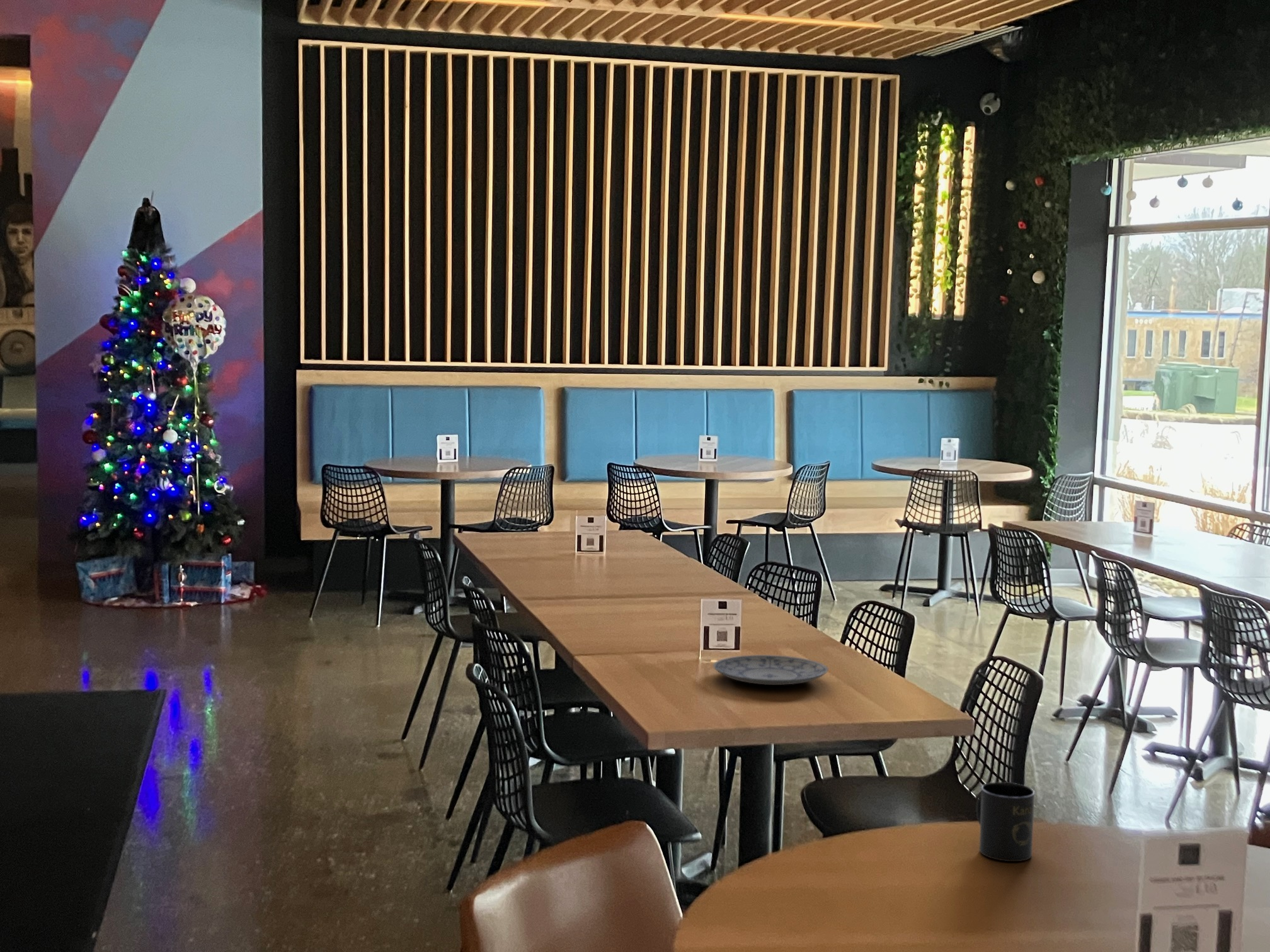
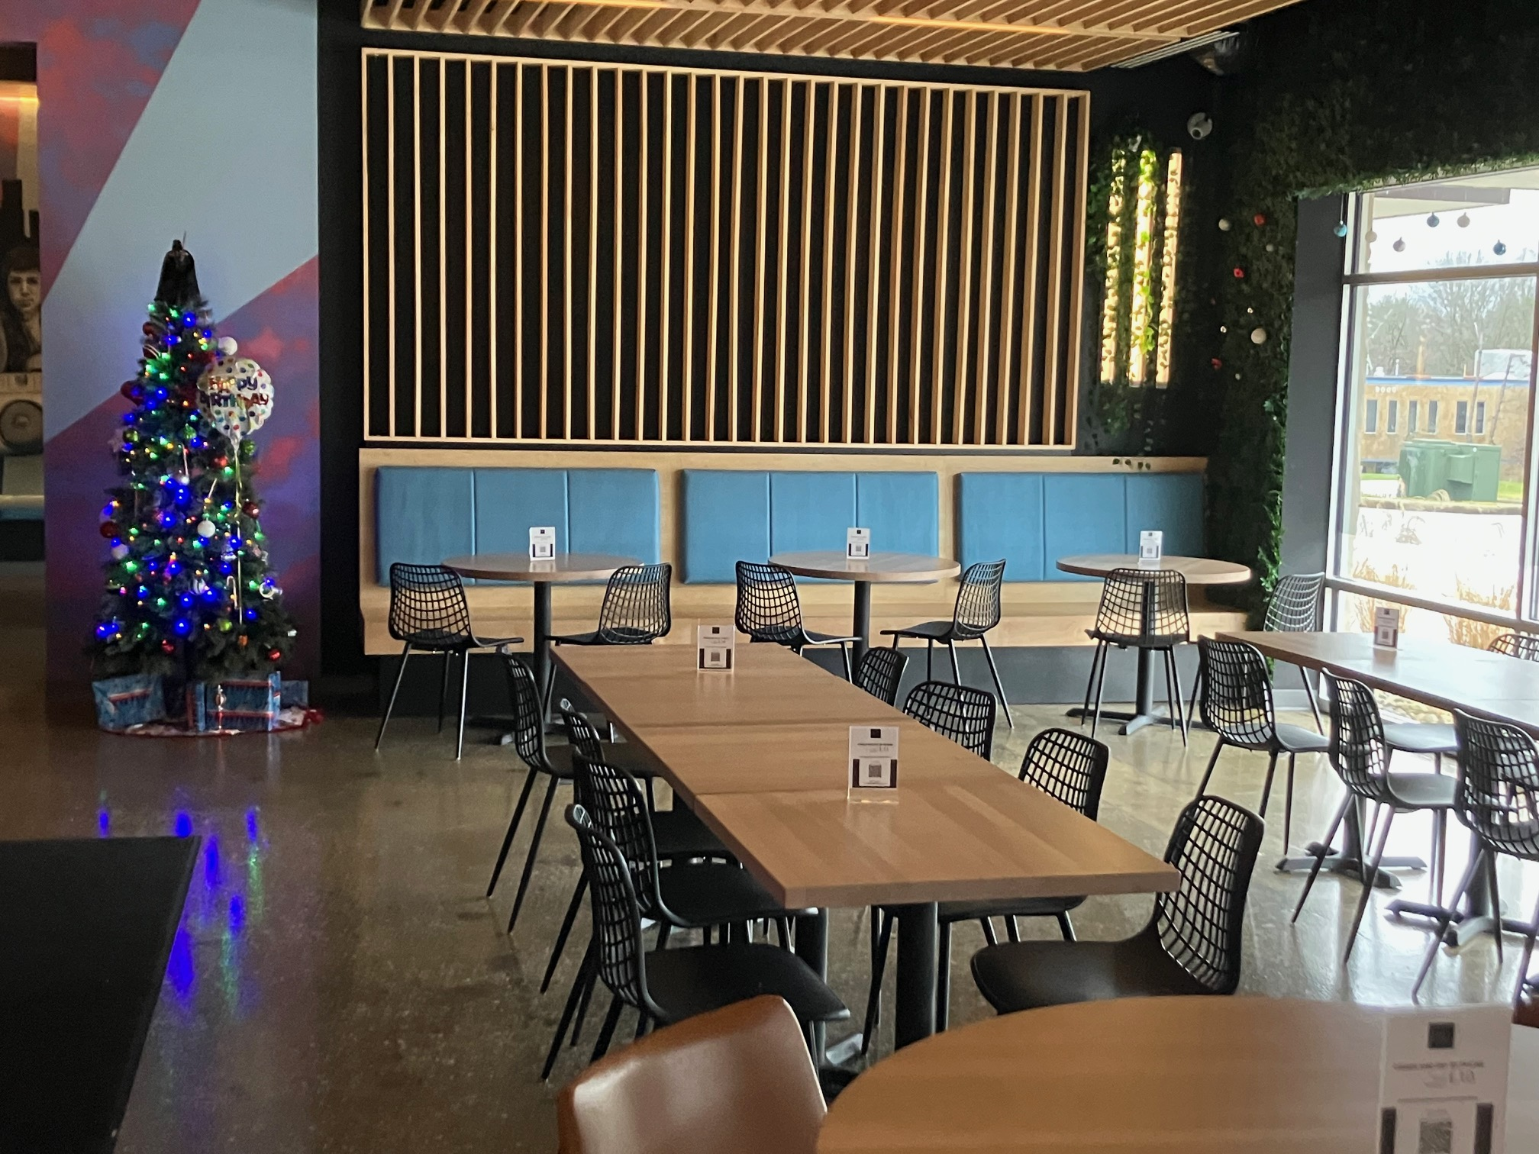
- mug (1000, 818)
- plate (770, 672)
